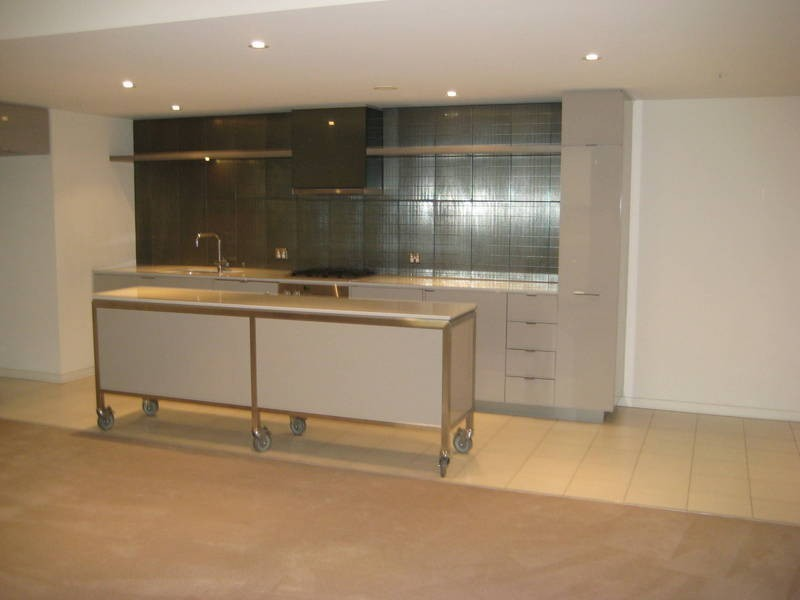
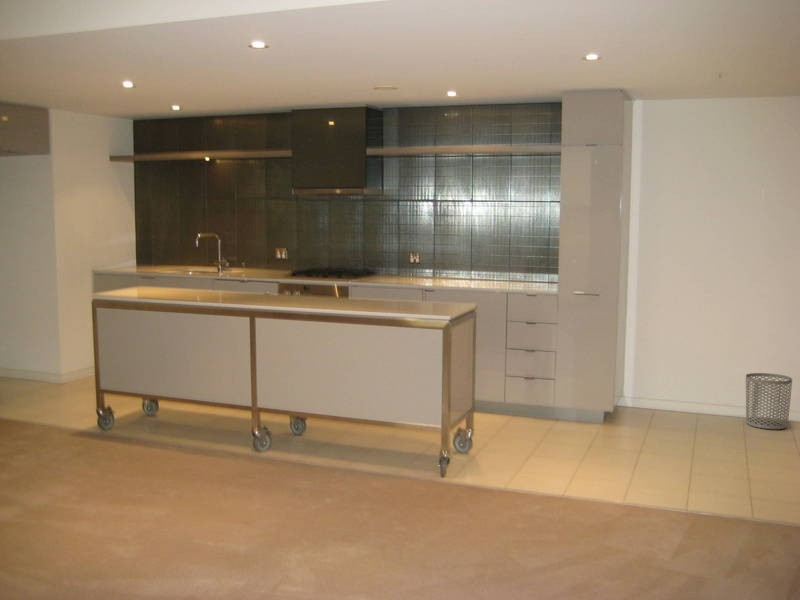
+ waste bin (767, 401)
